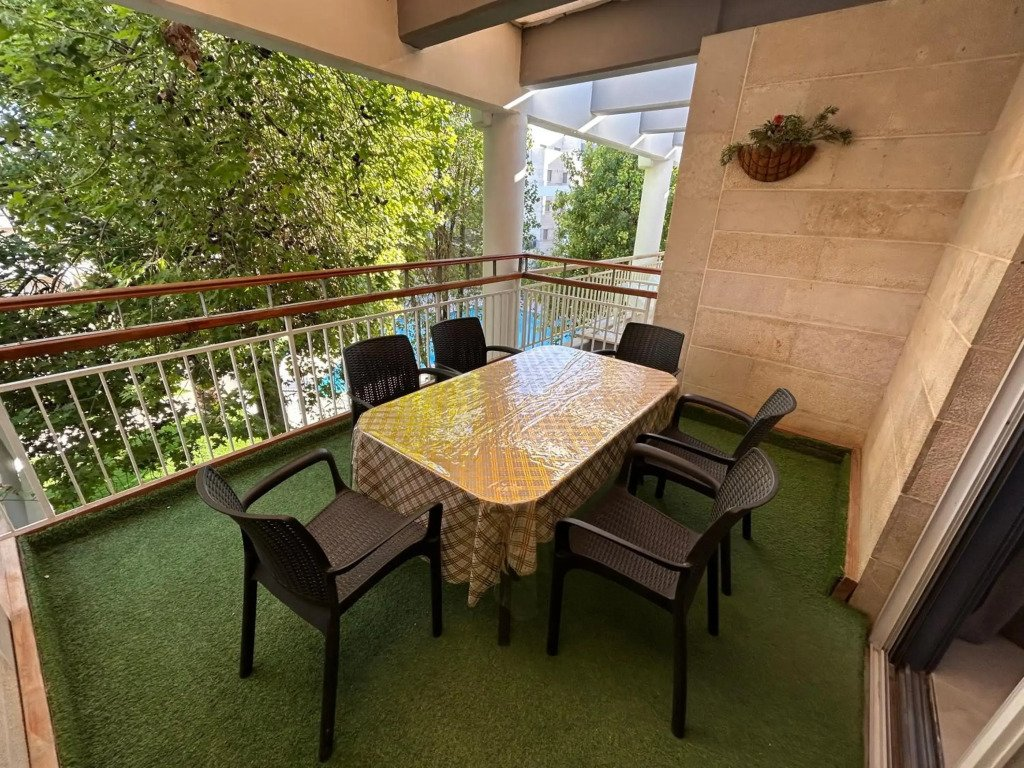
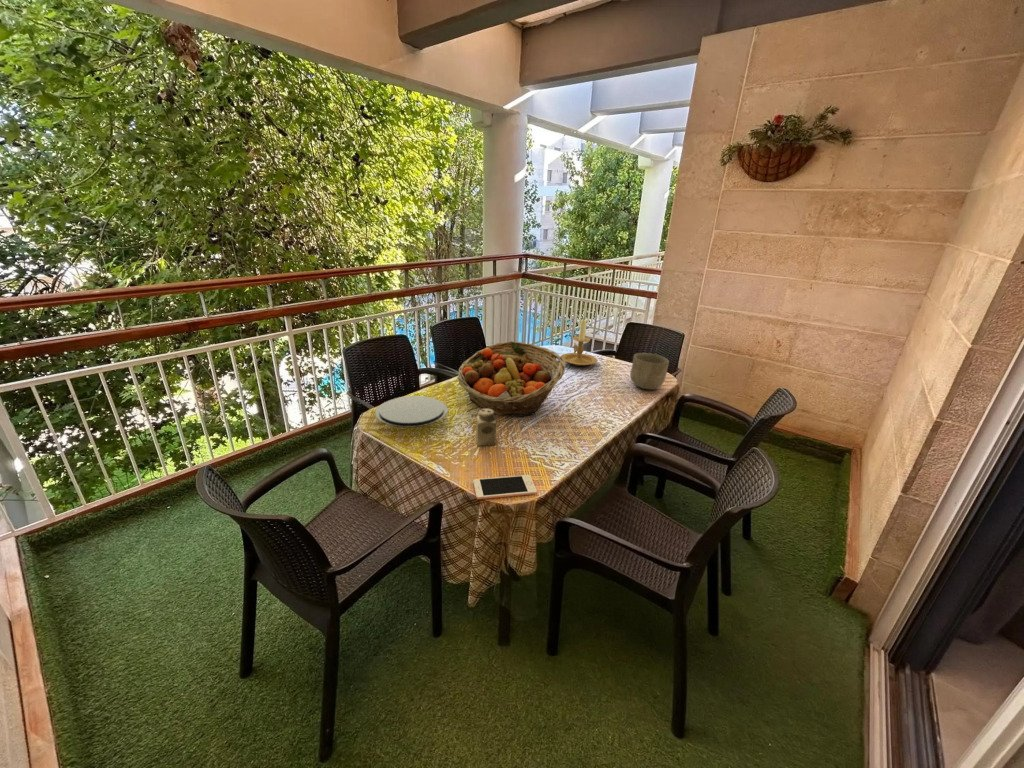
+ bowl (648, 372)
+ cell phone (504, 486)
+ plate (412, 414)
+ fruit basket (509, 376)
+ candle holder (581, 340)
+ salt shaker (486, 426)
